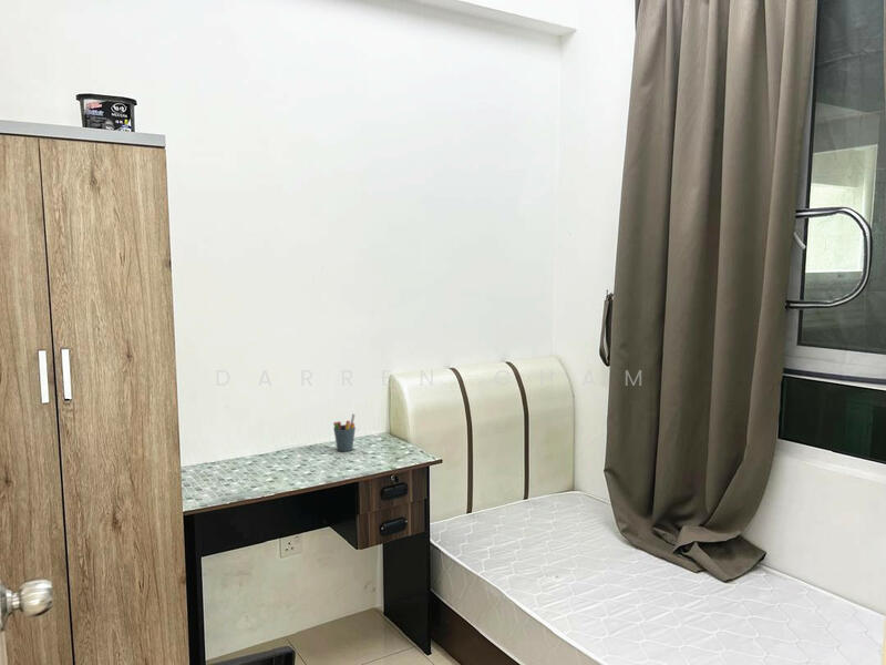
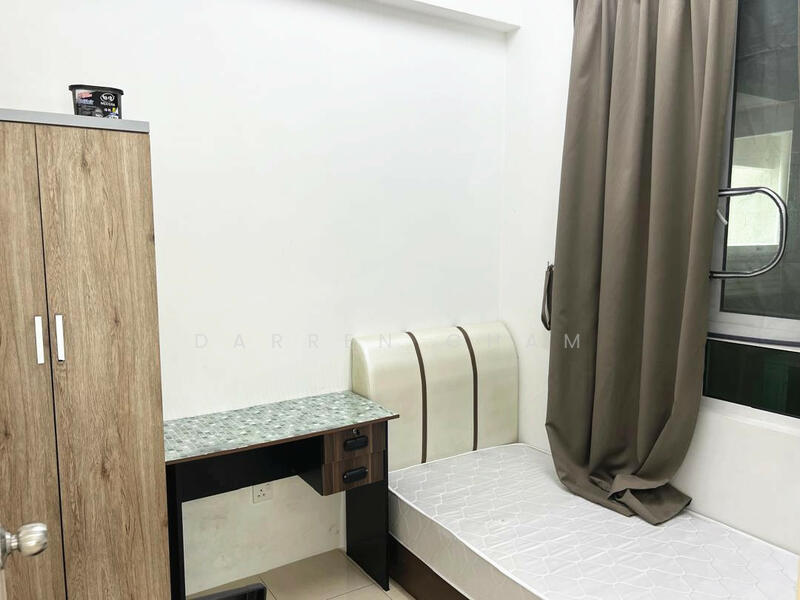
- pen holder (344, 432)
